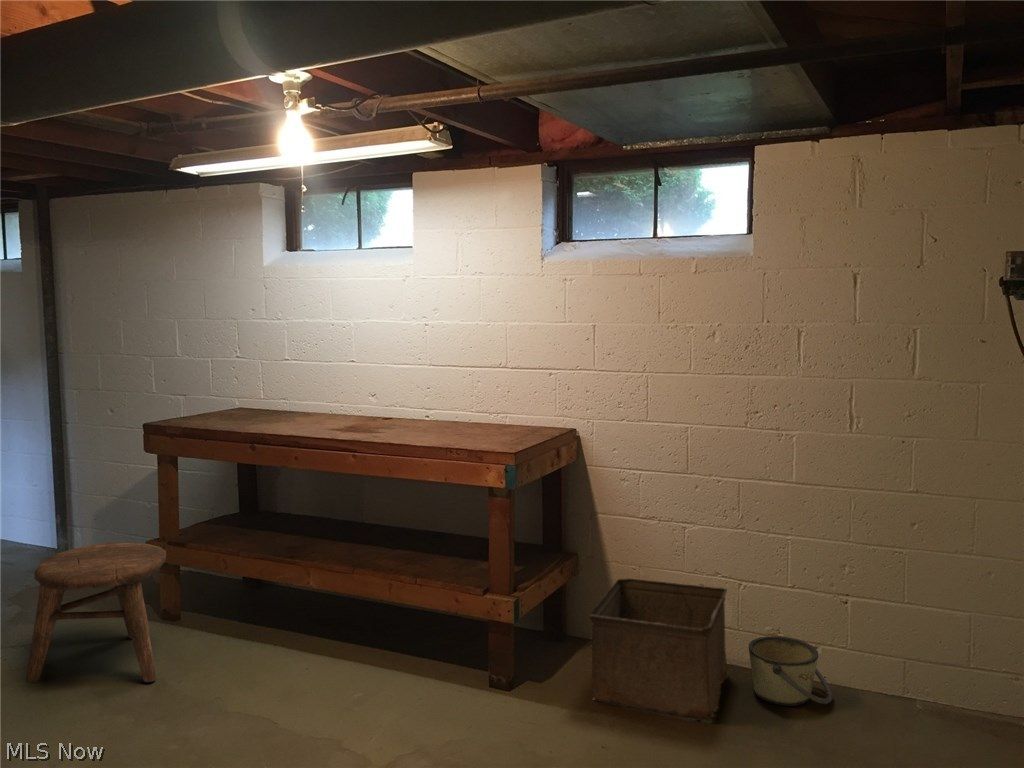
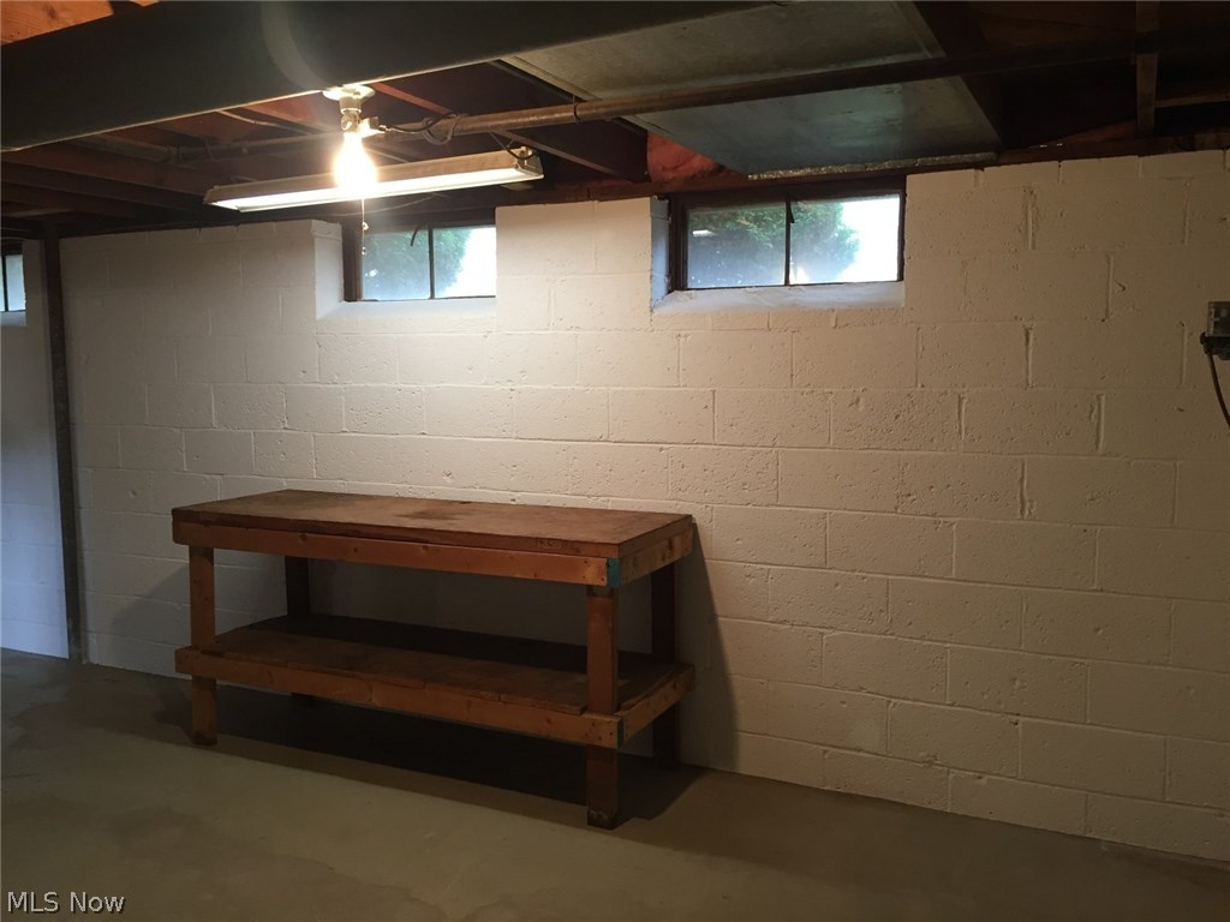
- storage bin (661, 643)
- stool (98, 612)
- bucket (789, 672)
